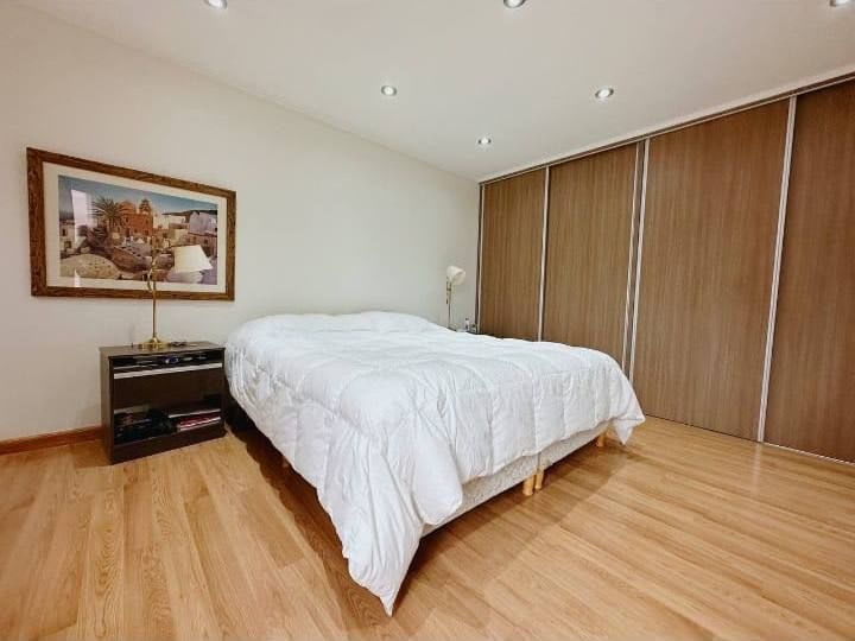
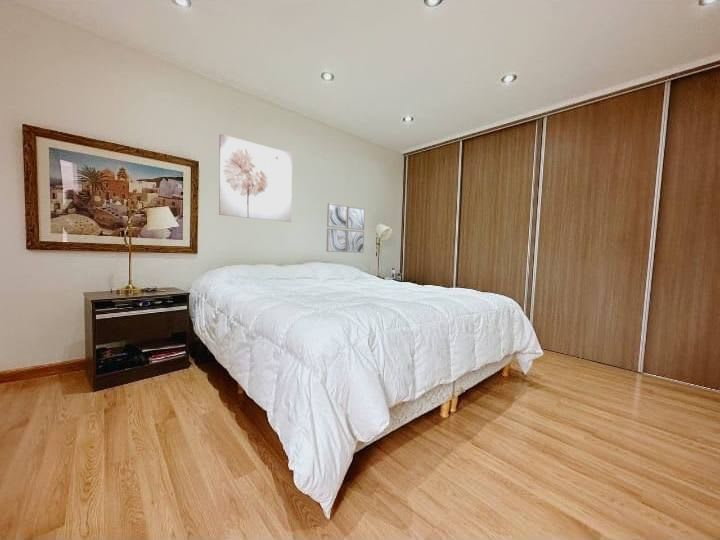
+ wall art (258, 182)
+ wall art (346, 228)
